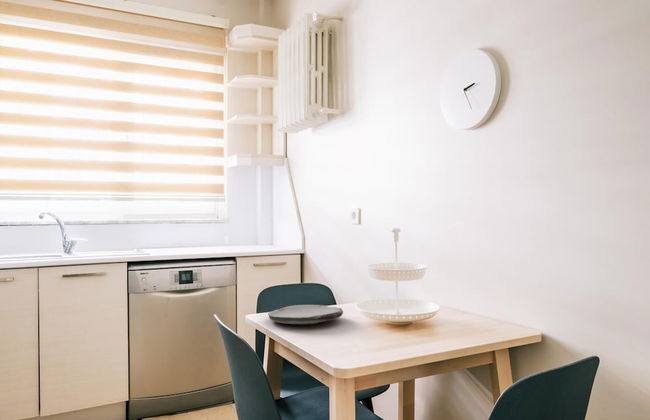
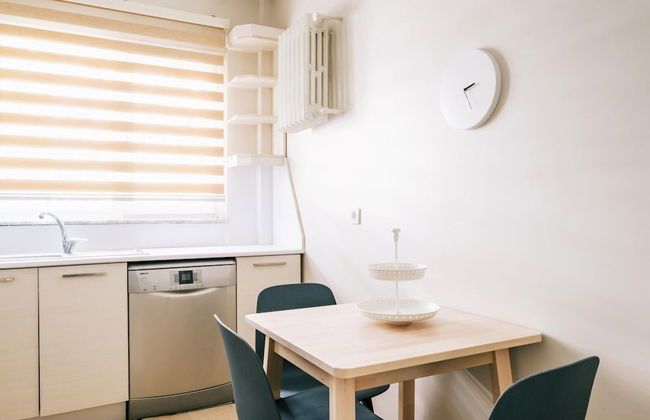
- plate (305, 314)
